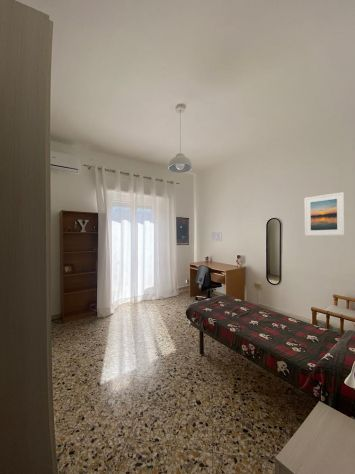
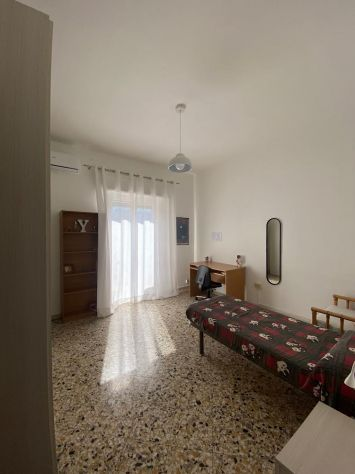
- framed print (323, 215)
